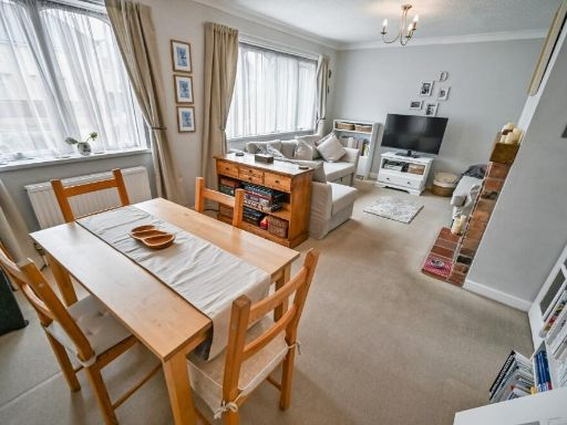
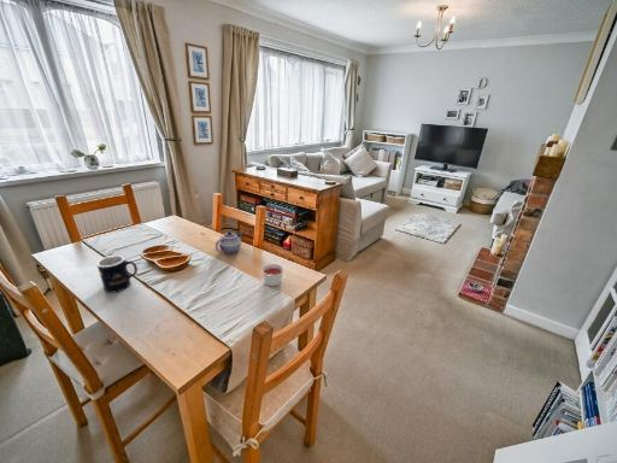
+ candle (272, 275)
+ teapot (229, 241)
+ mug (118, 271)
